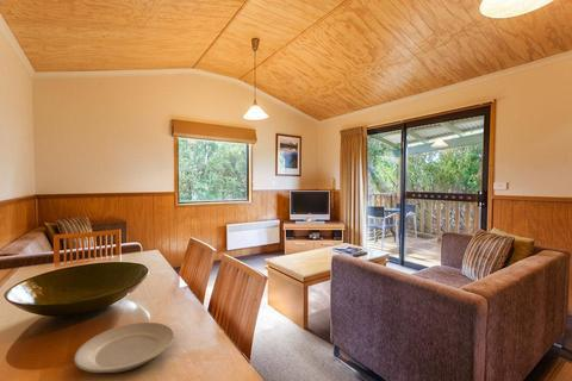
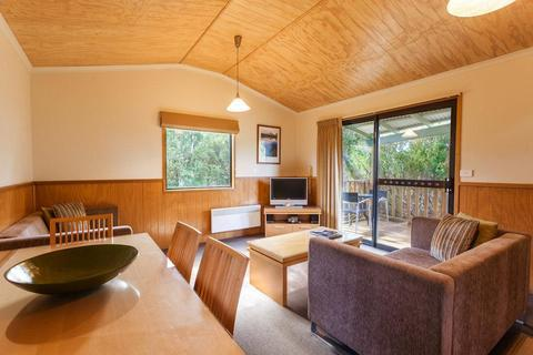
- plate (128, 348)
